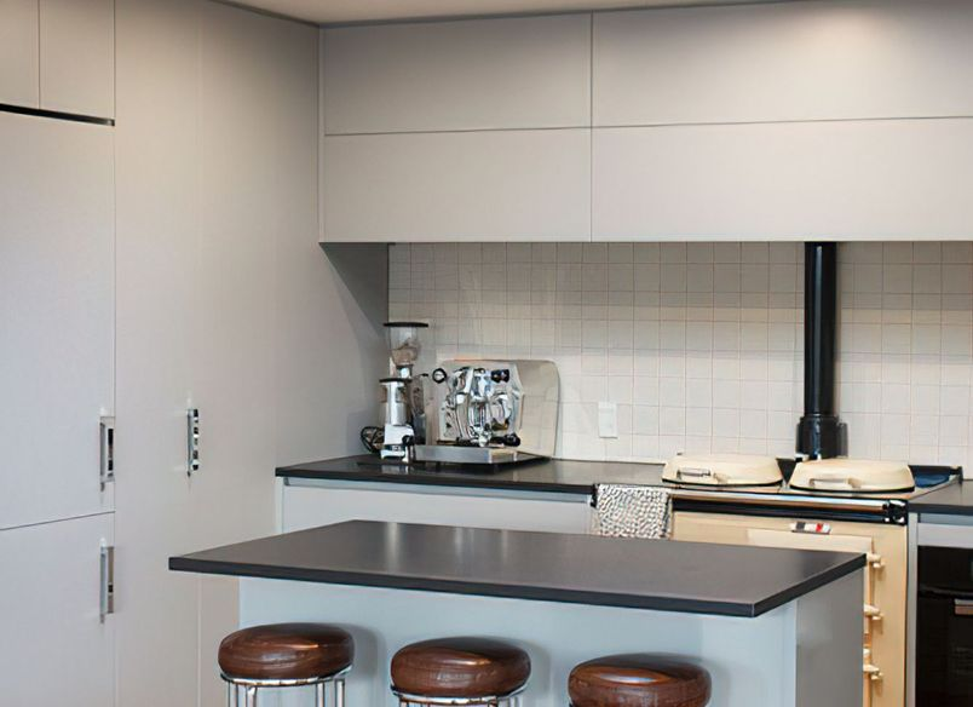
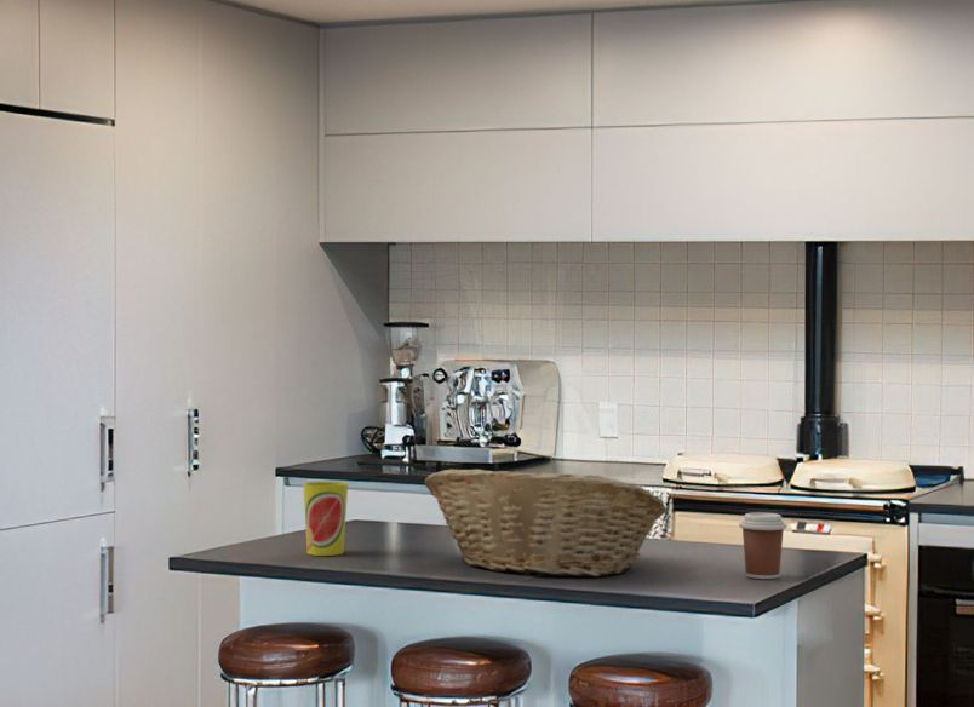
+ fruit basket (543, 515)
+ coffee cup (762, 545)
+ cup (325, 518)
